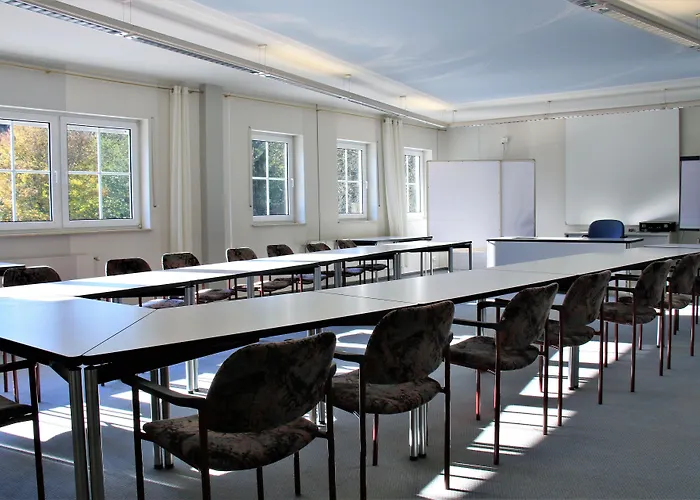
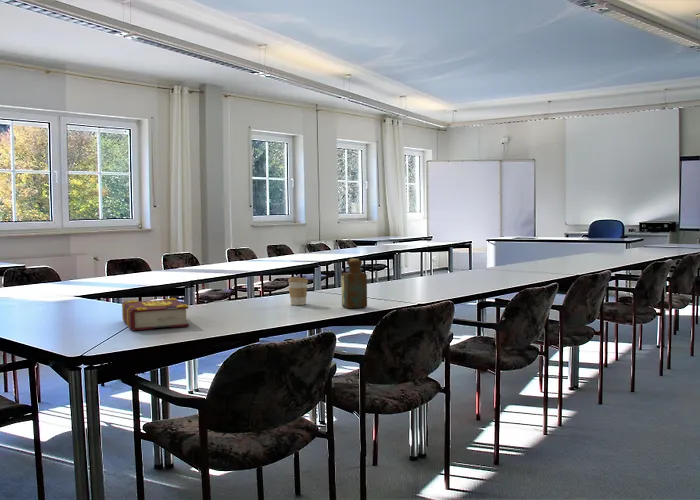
+ bottle (354, 283)
+ coffee cup (298, 290)
+ book (154, 313)
